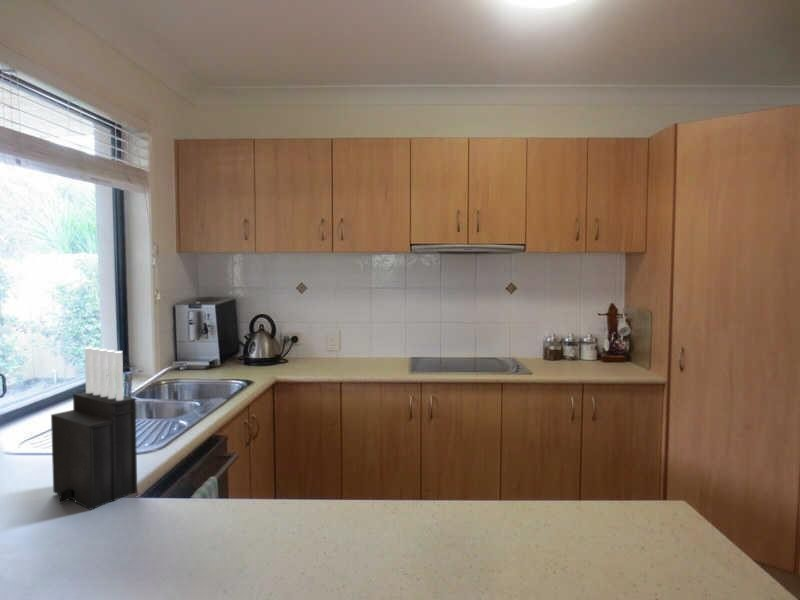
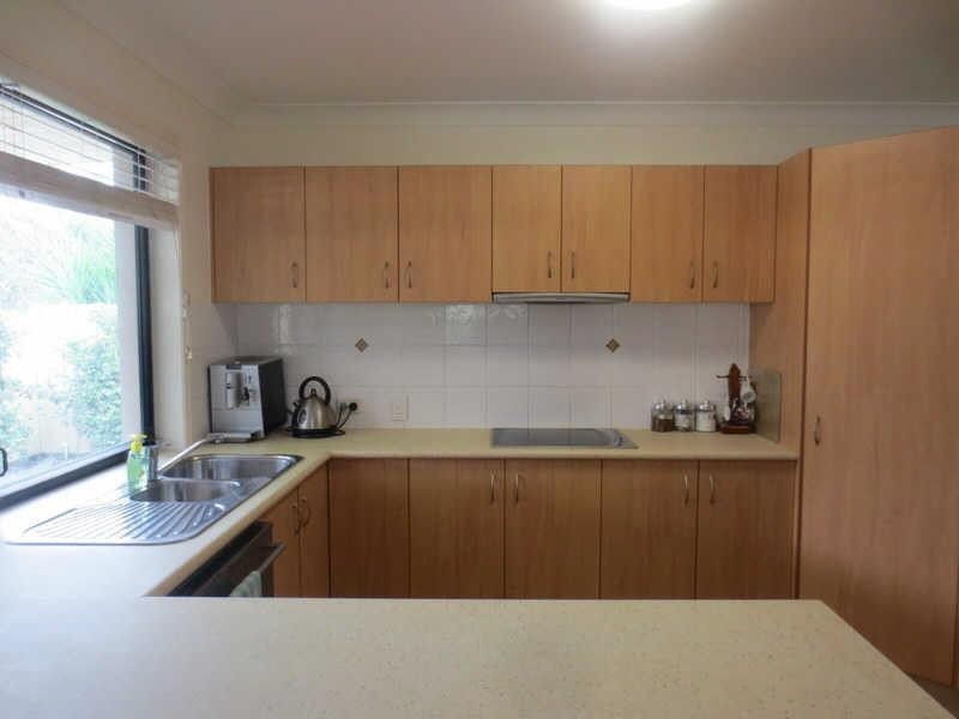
- knife block (88, 423)
